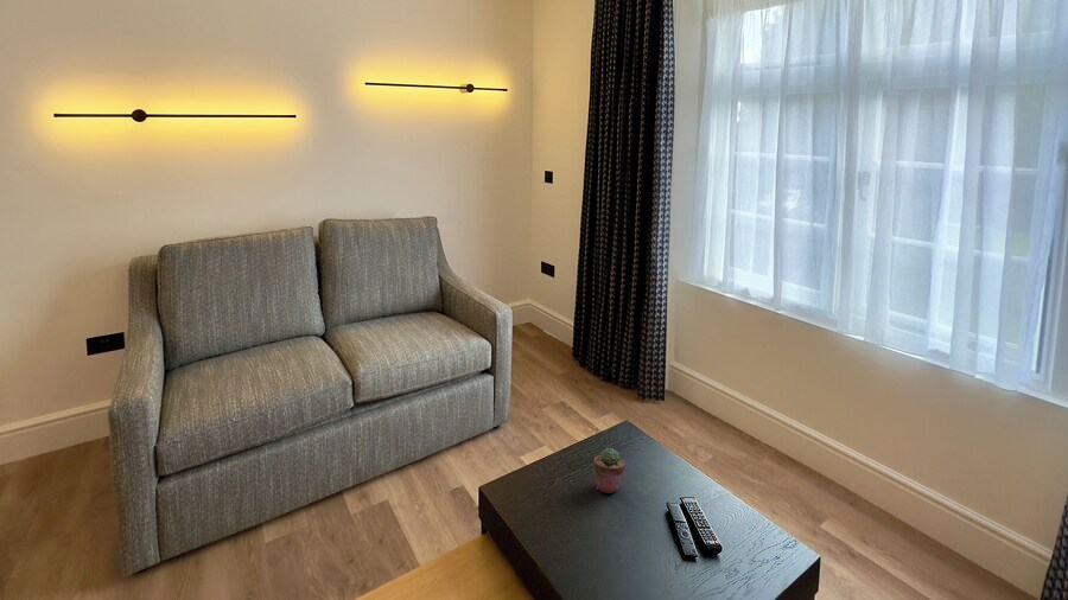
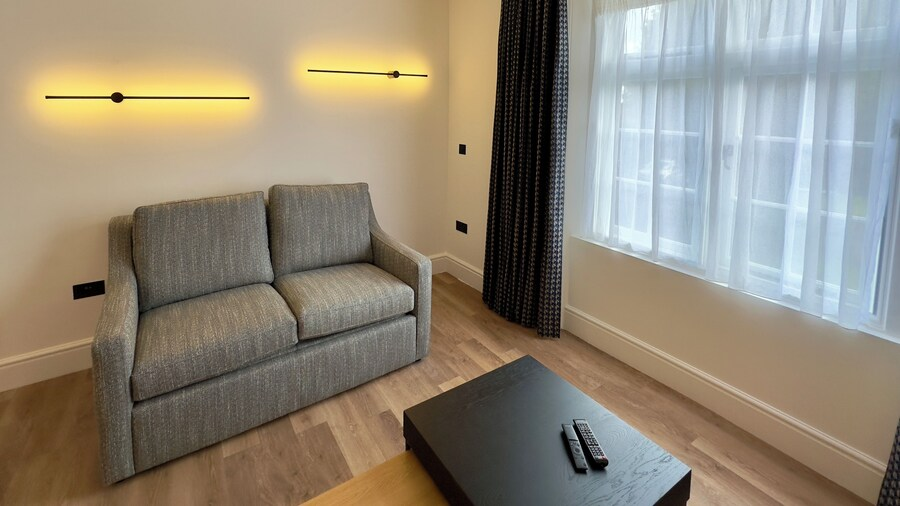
- potted succulent (609, 468)
